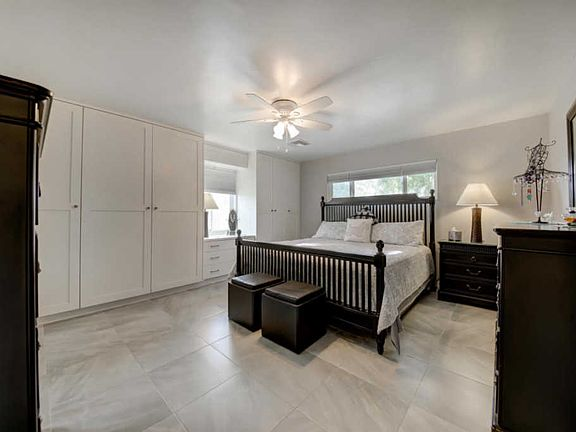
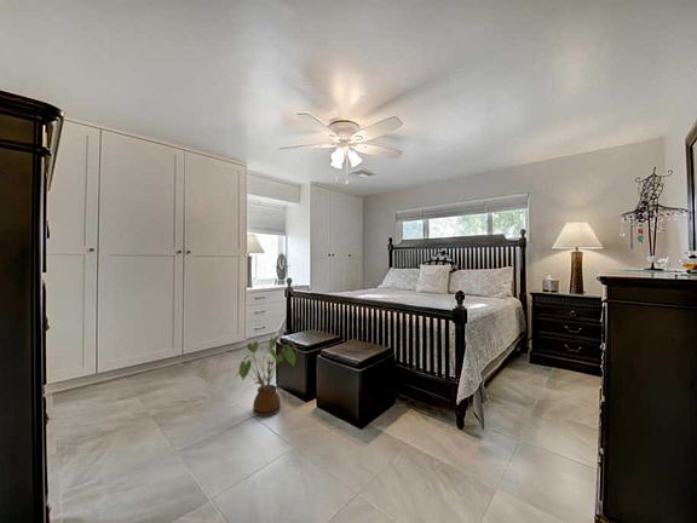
+ house plant (266, 377)
